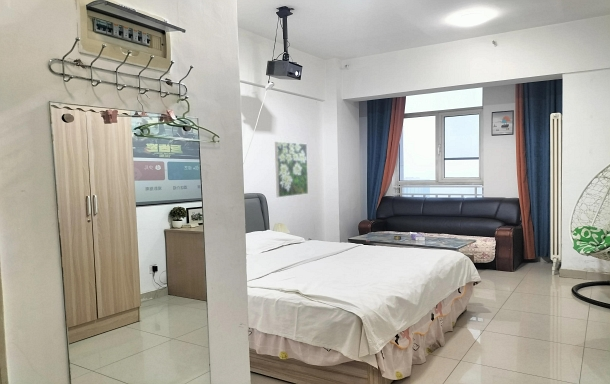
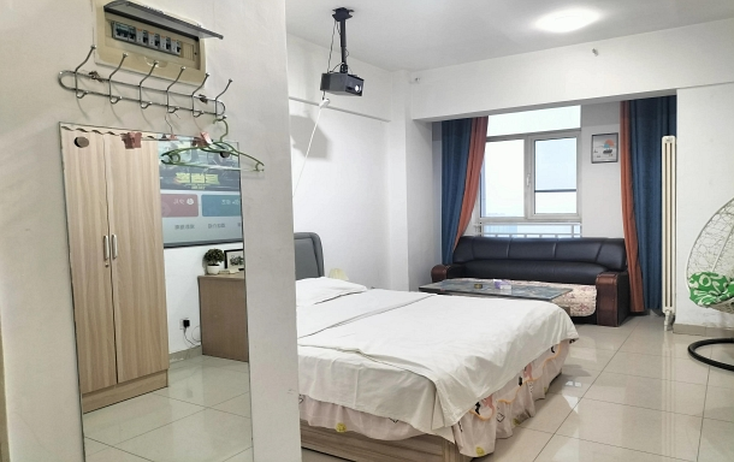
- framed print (292, 169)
